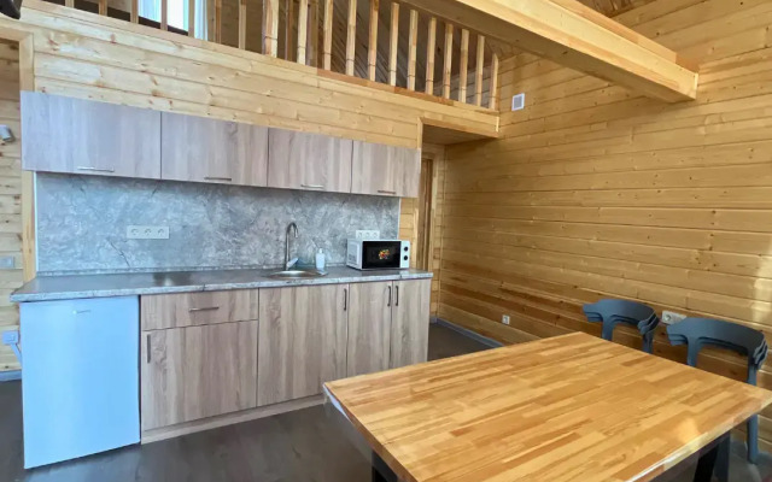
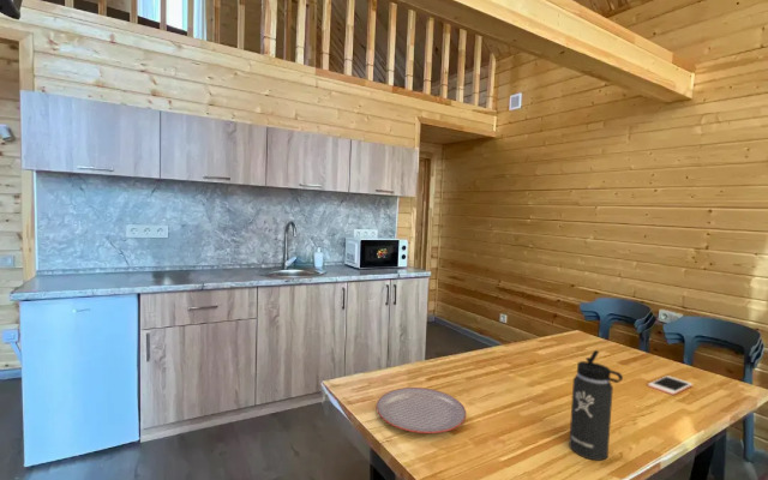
+ plate (420, 410)
+ cell phone (670, 384)
+ thermos bottle (595, 401)
